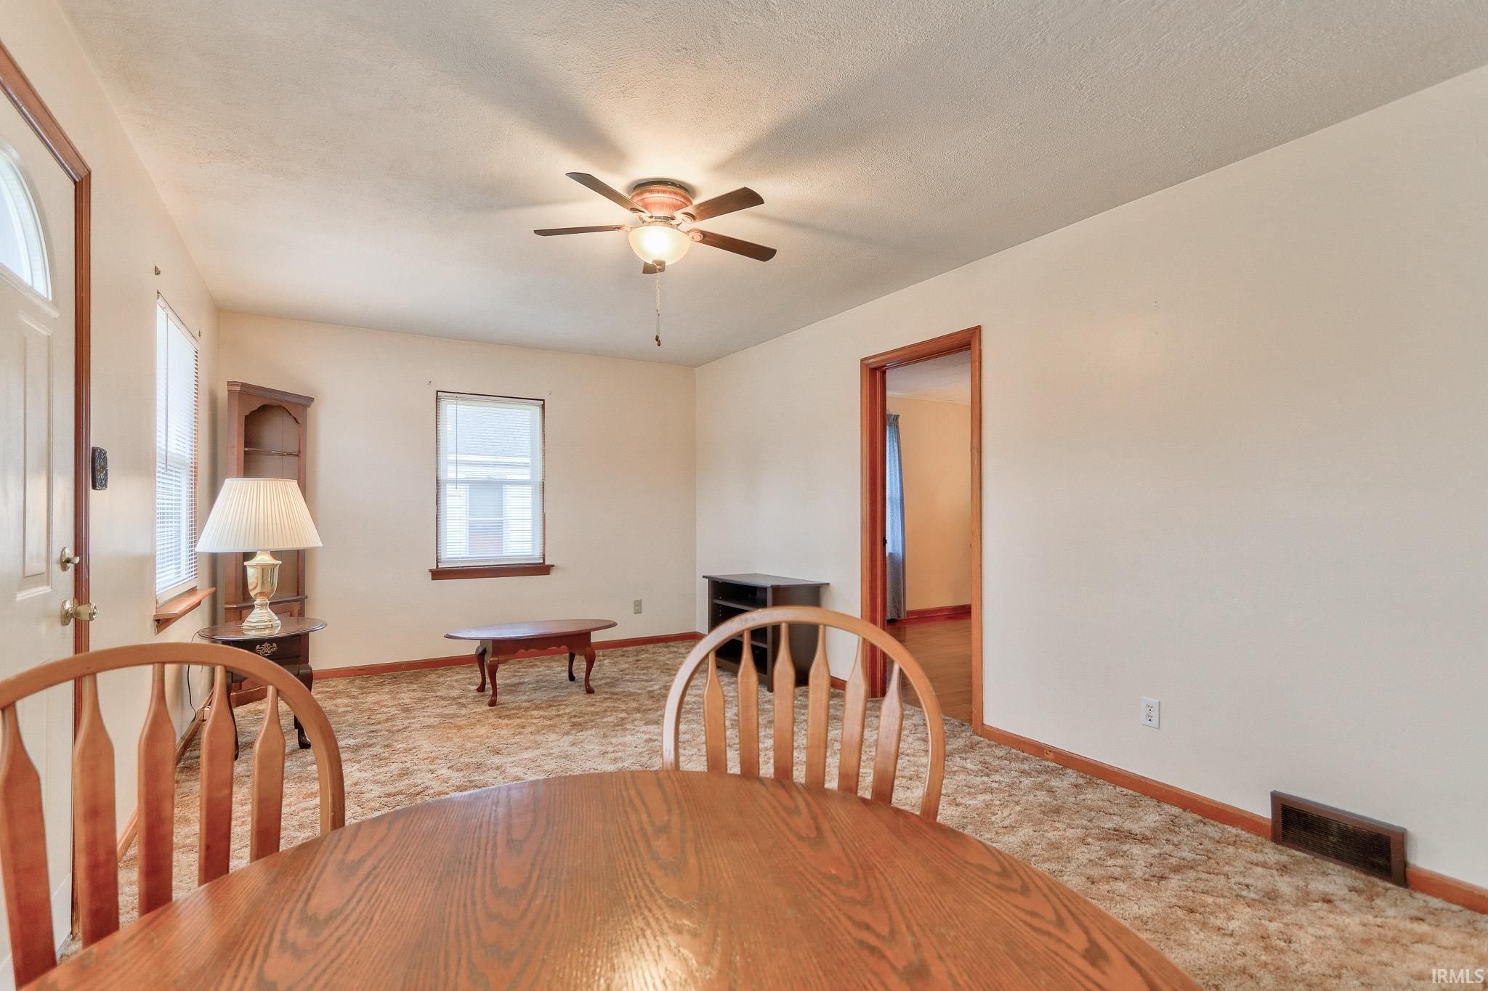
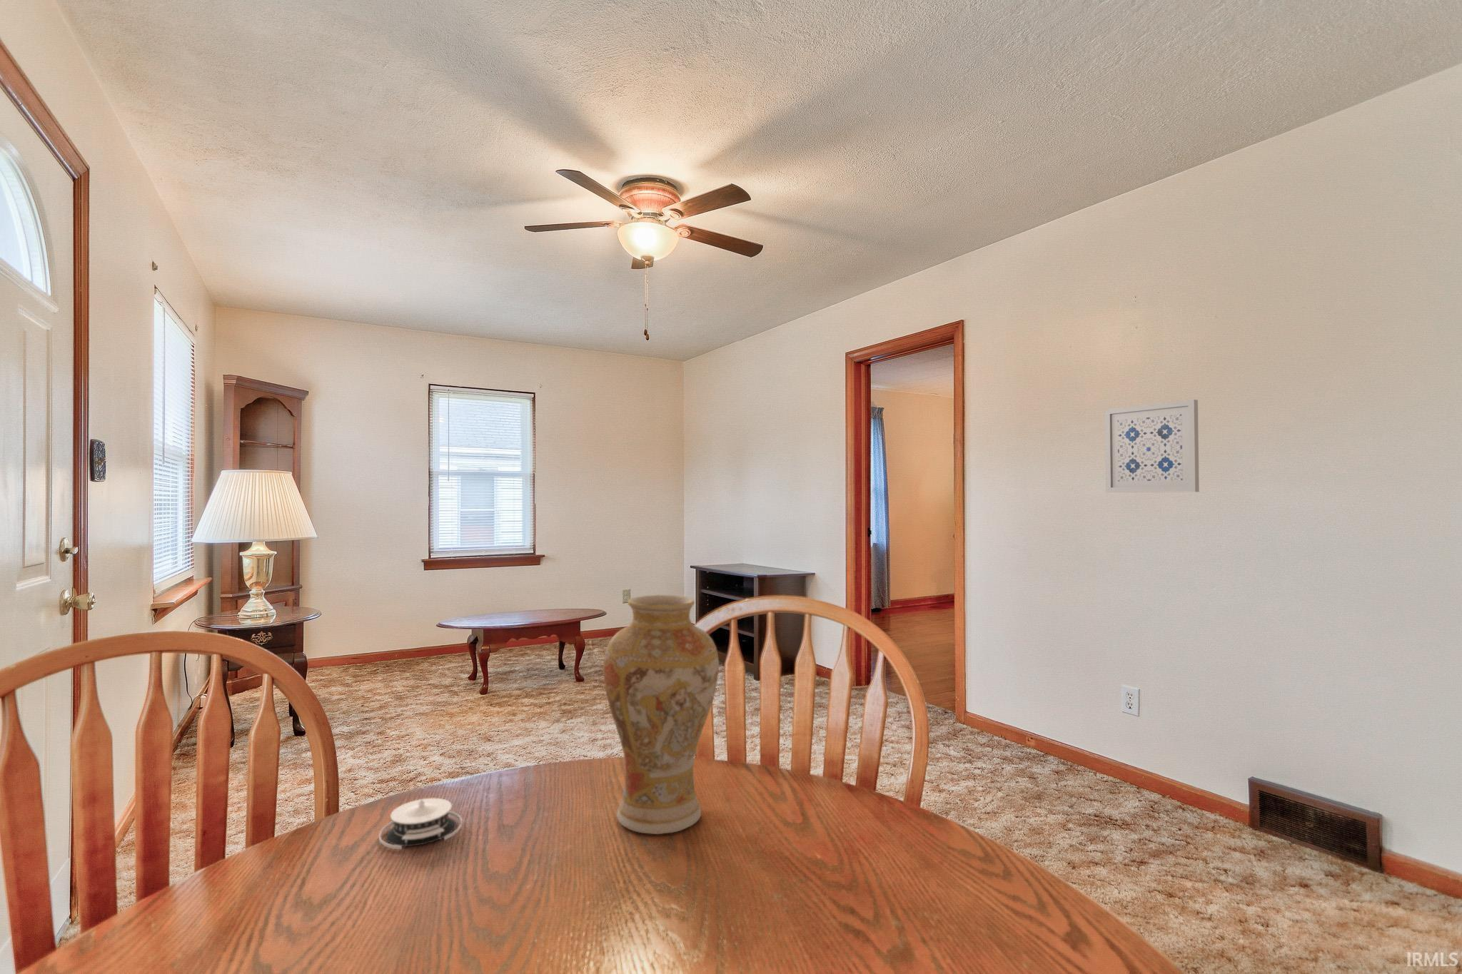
+ vase (661, 708)
+ wall art (1149, 448)
+ architectural model (421, 813)
